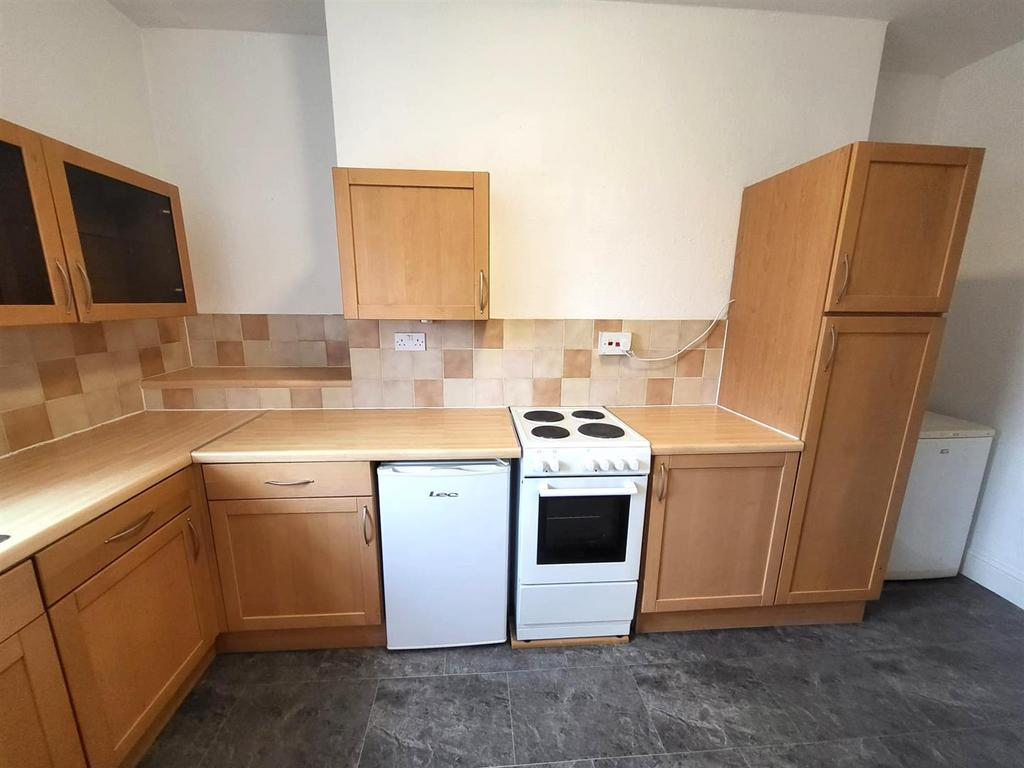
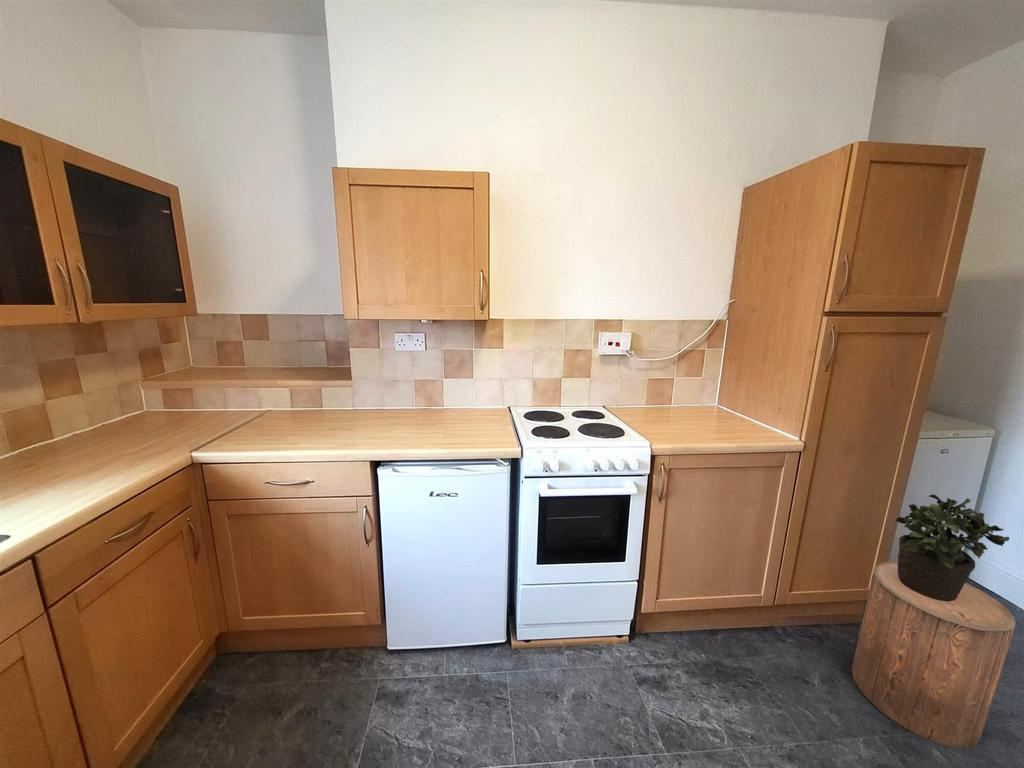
+ stool (924, 646)
+ potted plant (944, 543)
